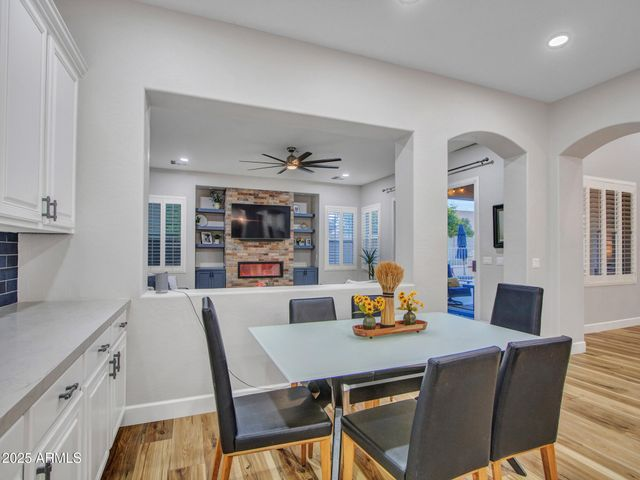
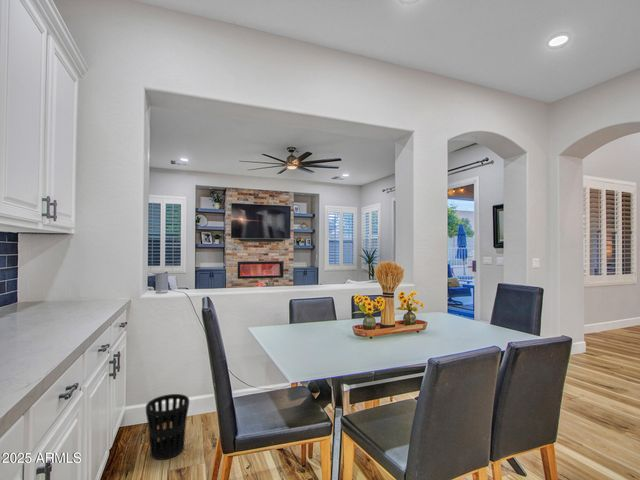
+ wastebasket (167, 426)
